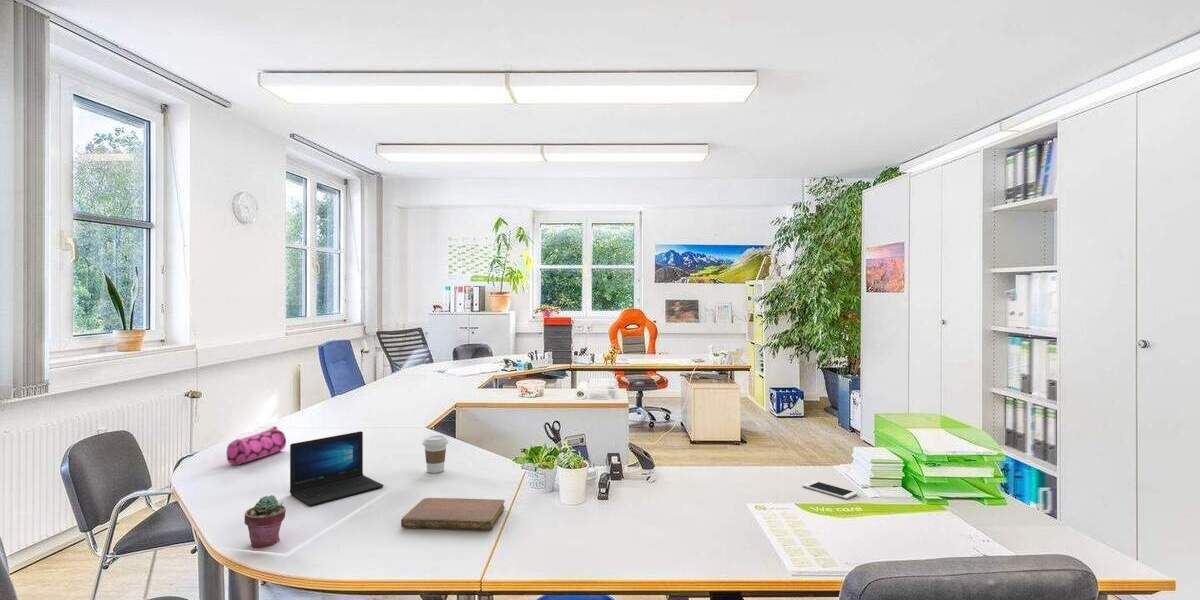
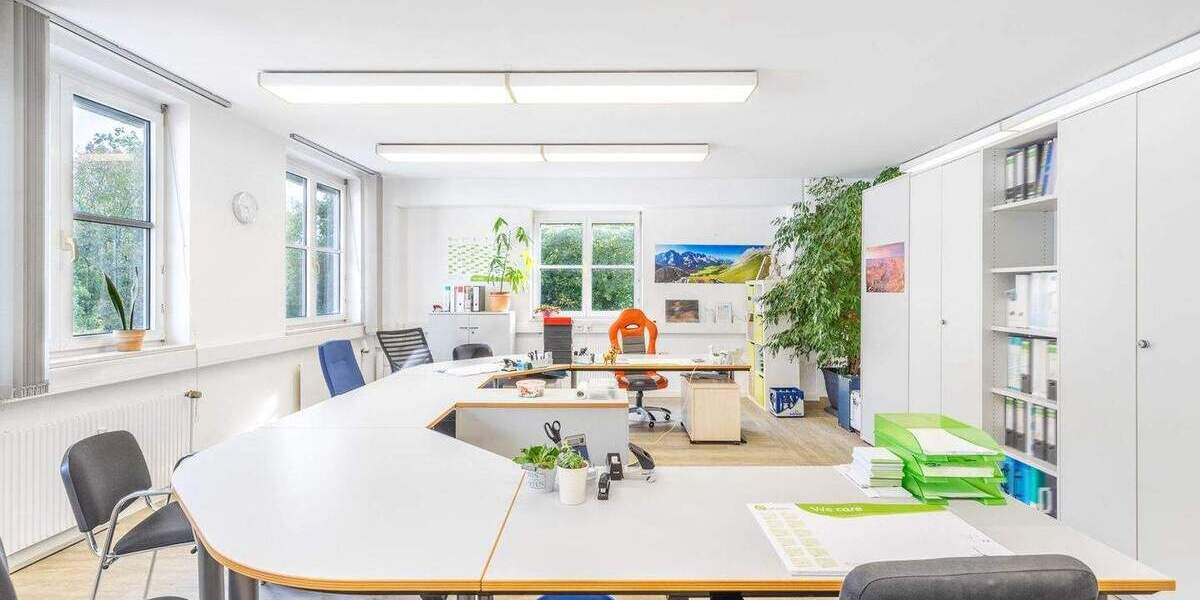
- notebook (455, 513)
- cell phone (829, 489)
- pencil case (256, 444)
- laptop (337, 465)
- coffee cup (435, 453)
- potted succulent (265, 519)
